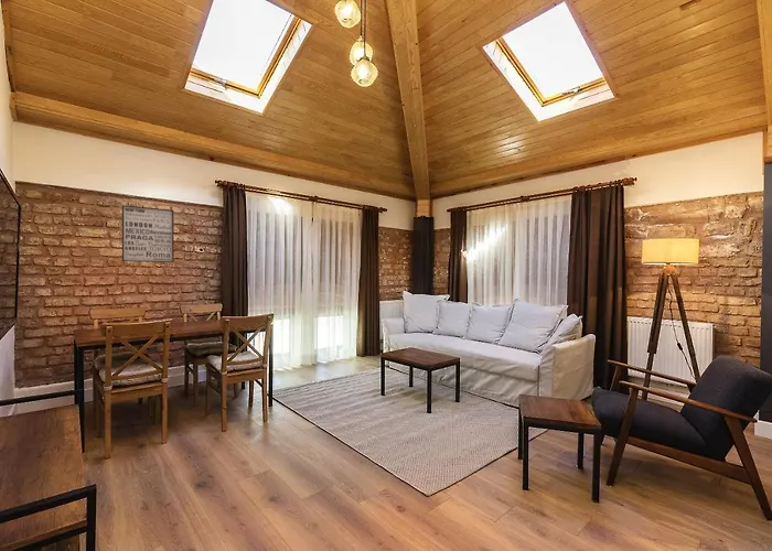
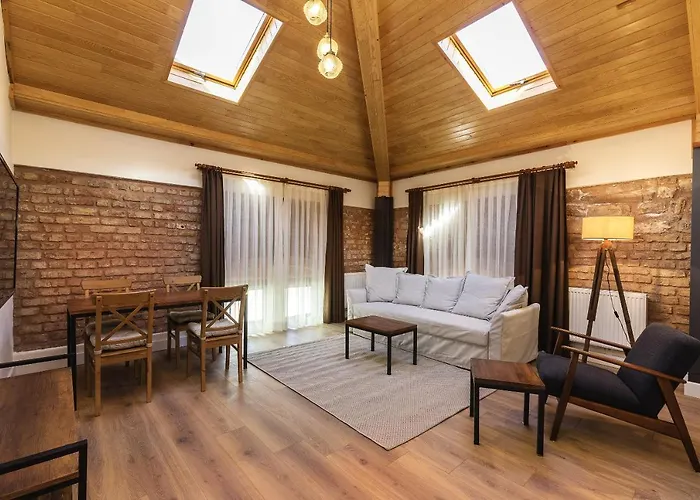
- wall art (148, 235)
